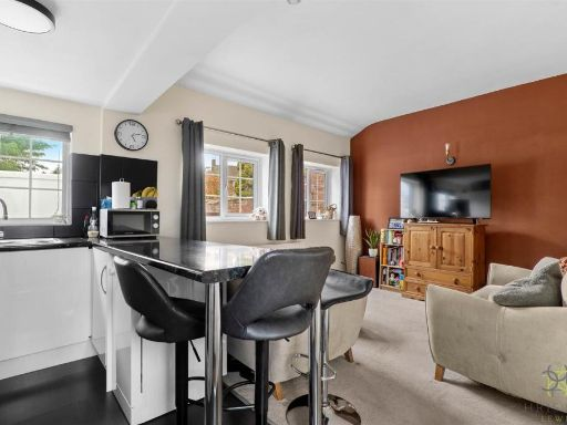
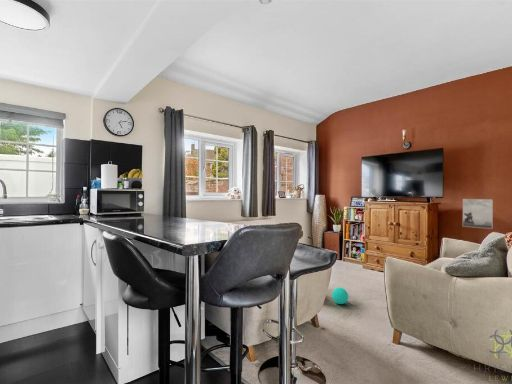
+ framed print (477, 213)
+ ball (341, 295)
